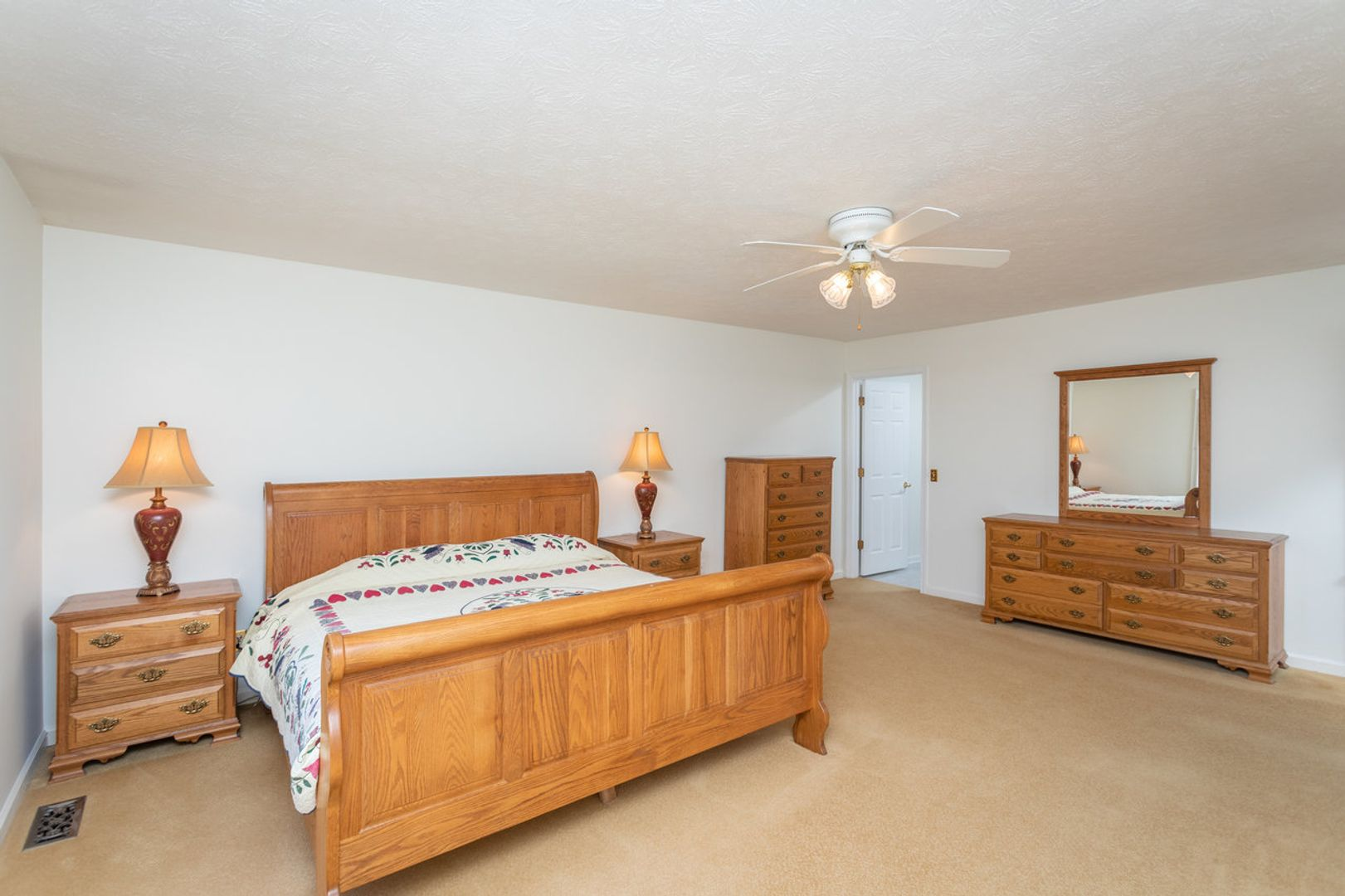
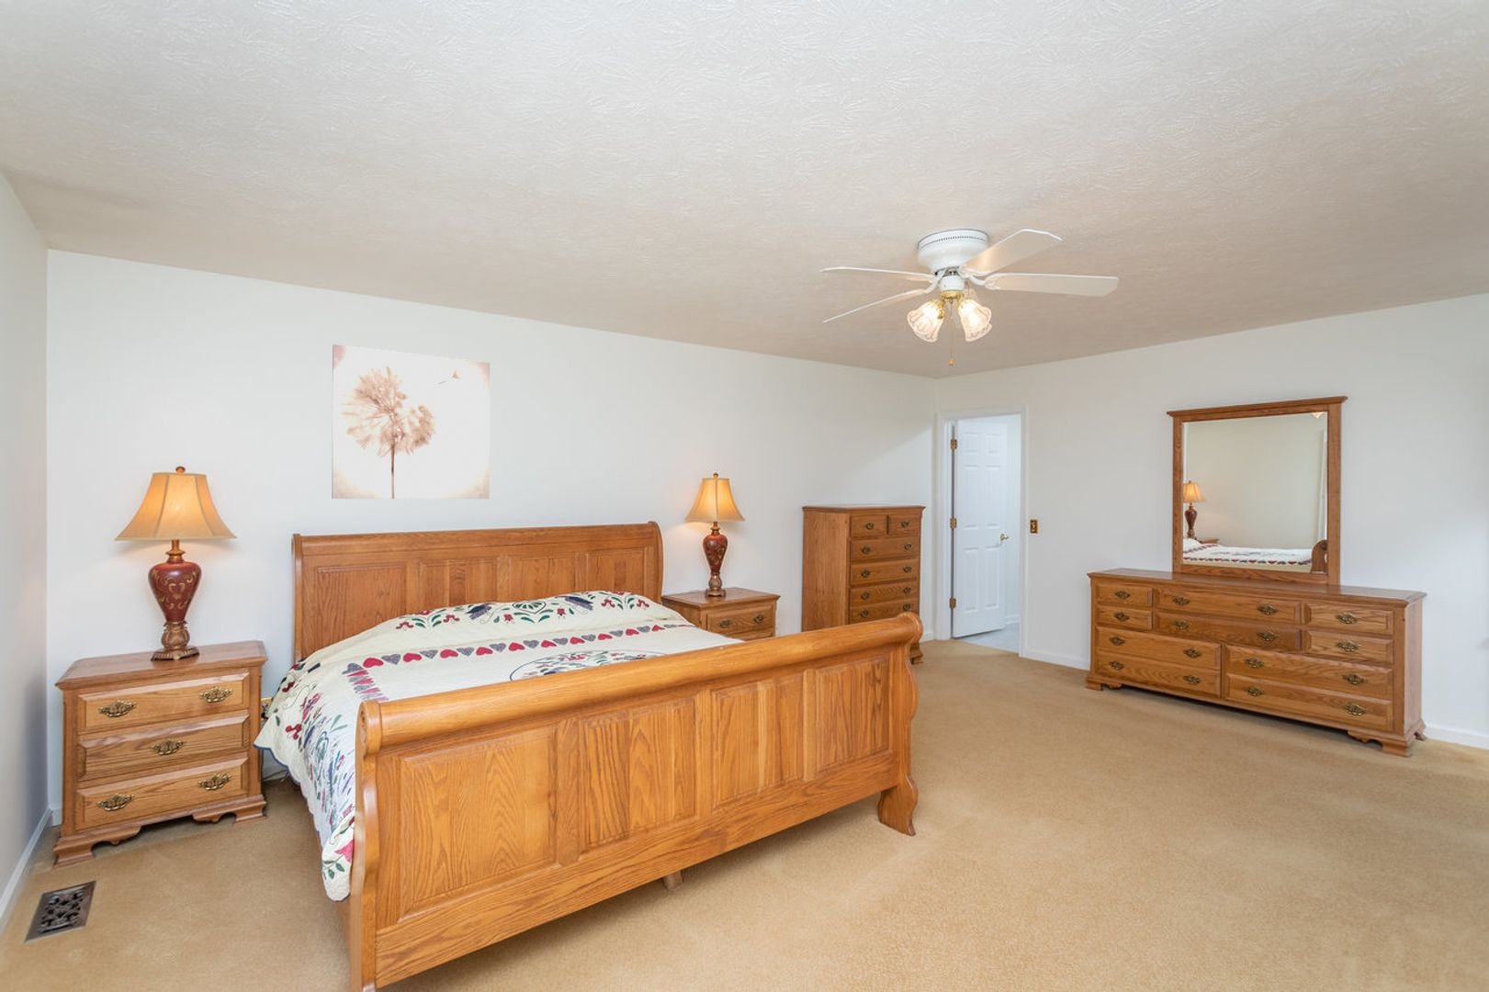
+ wall art (415, 426)
